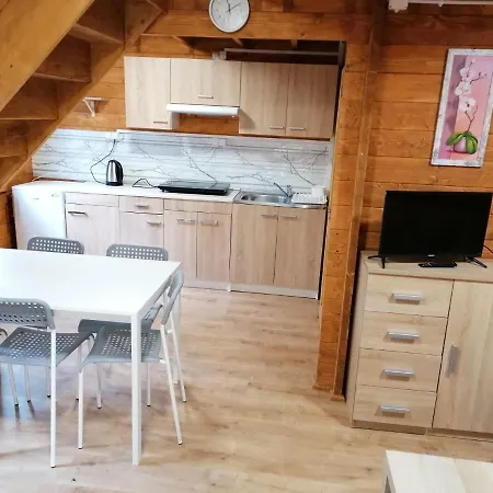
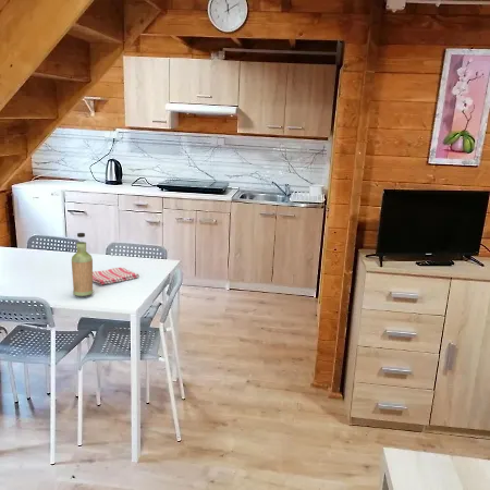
+ dish towel (112, 274)
+ bottle (82, 265)
